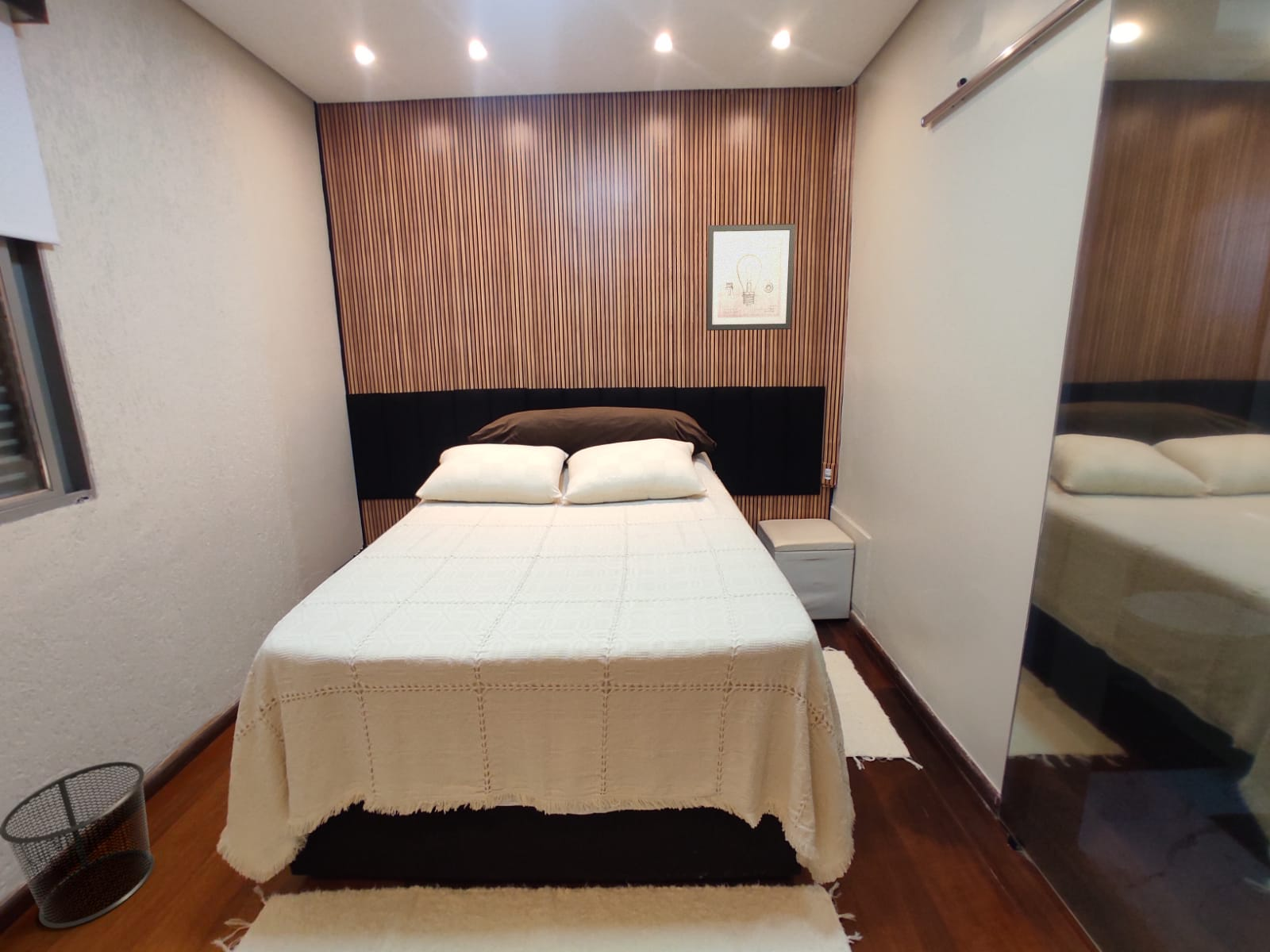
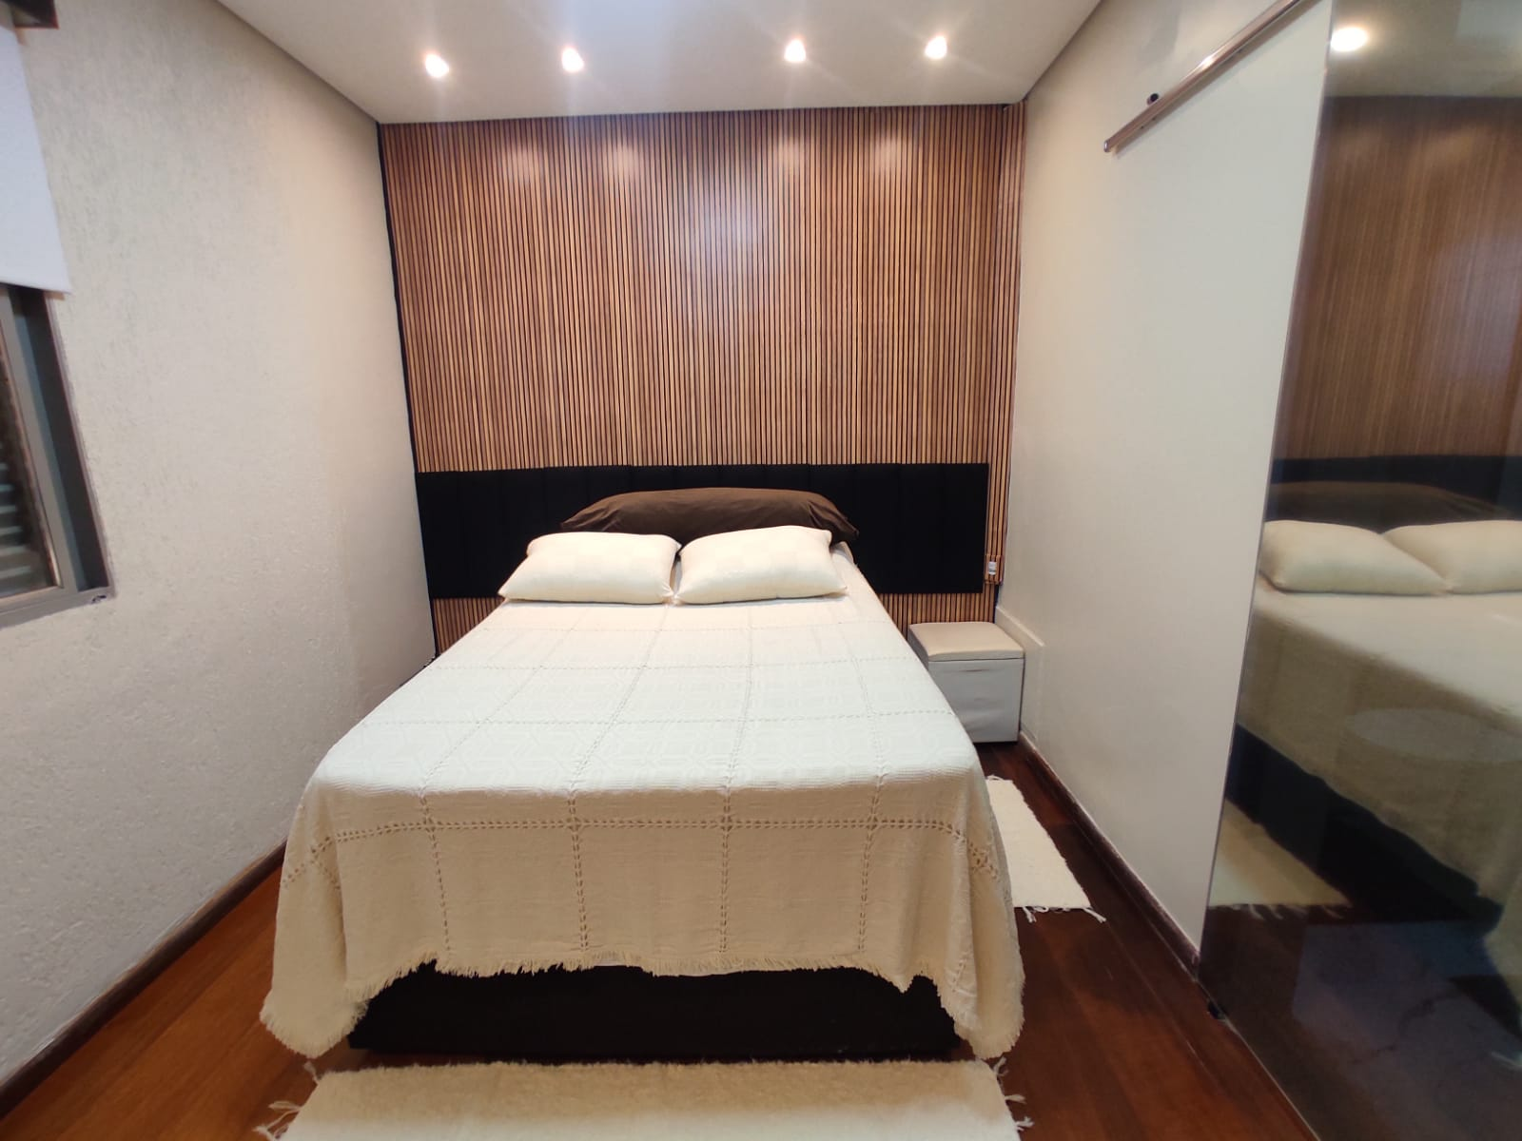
- wall art (749, 278)
- waste bin (88, 843)
